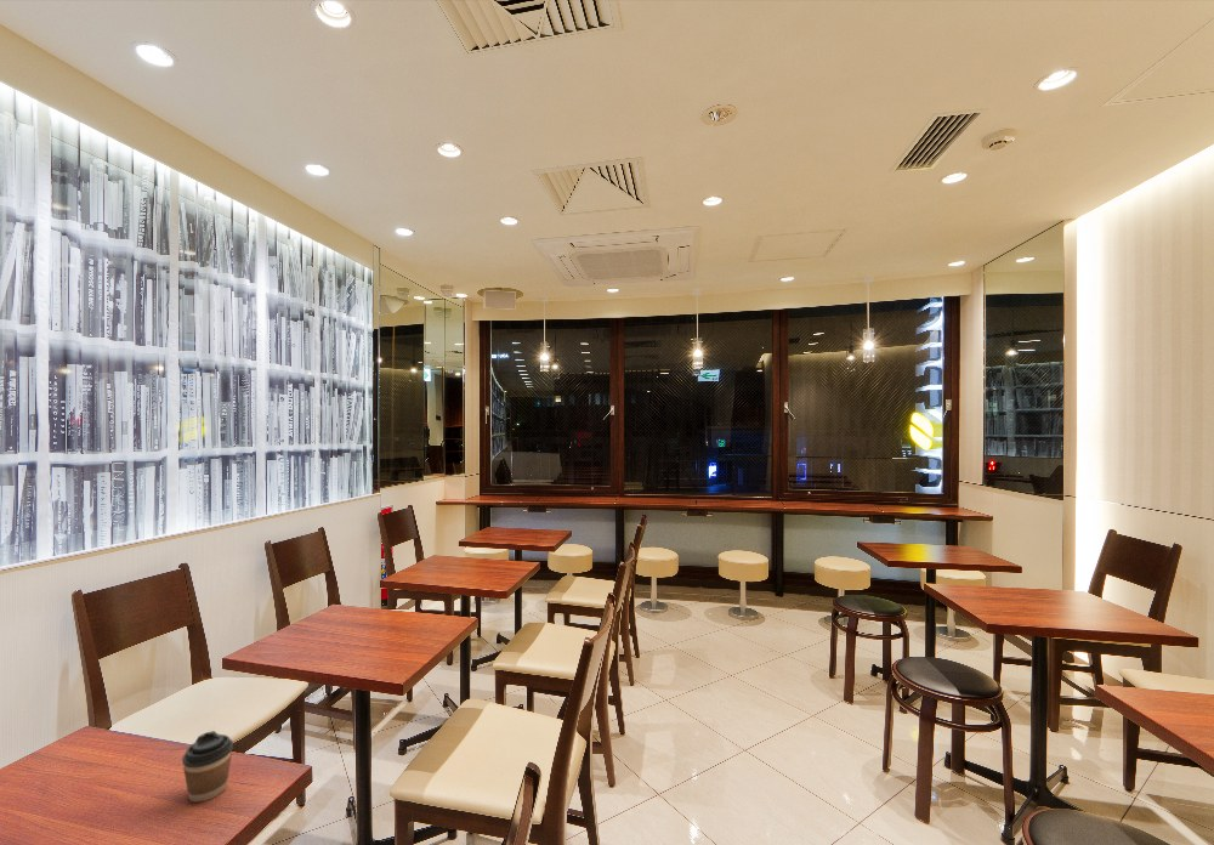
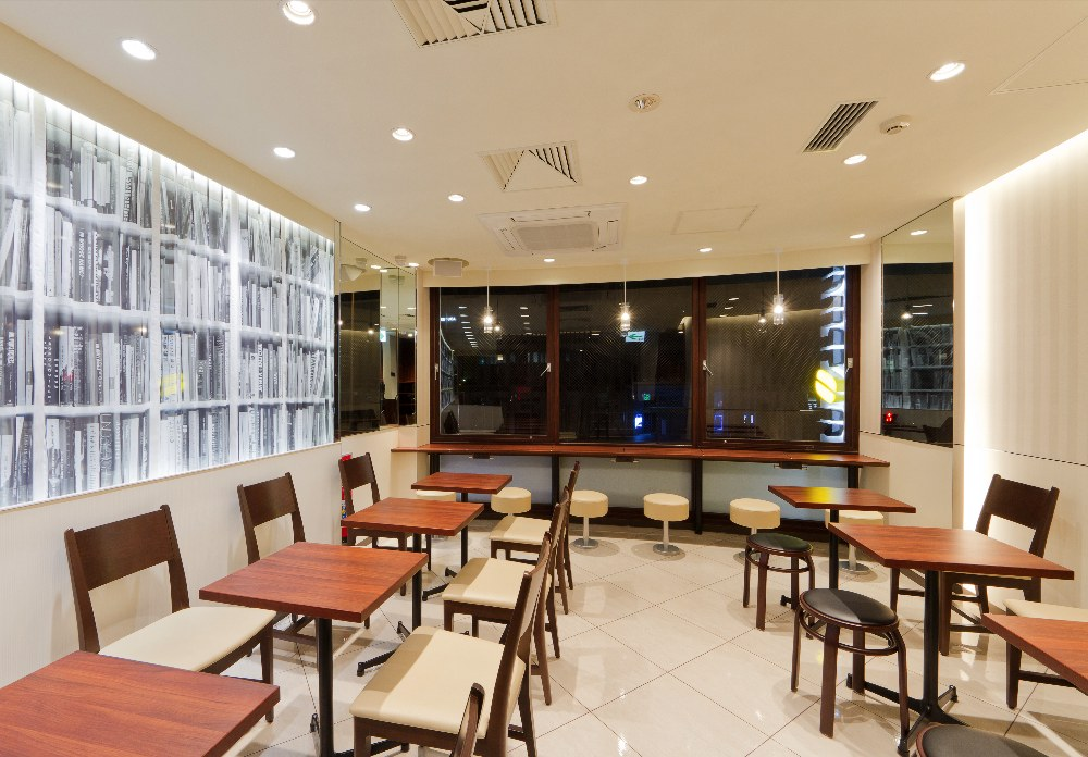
- coffee cup (208, 764)
